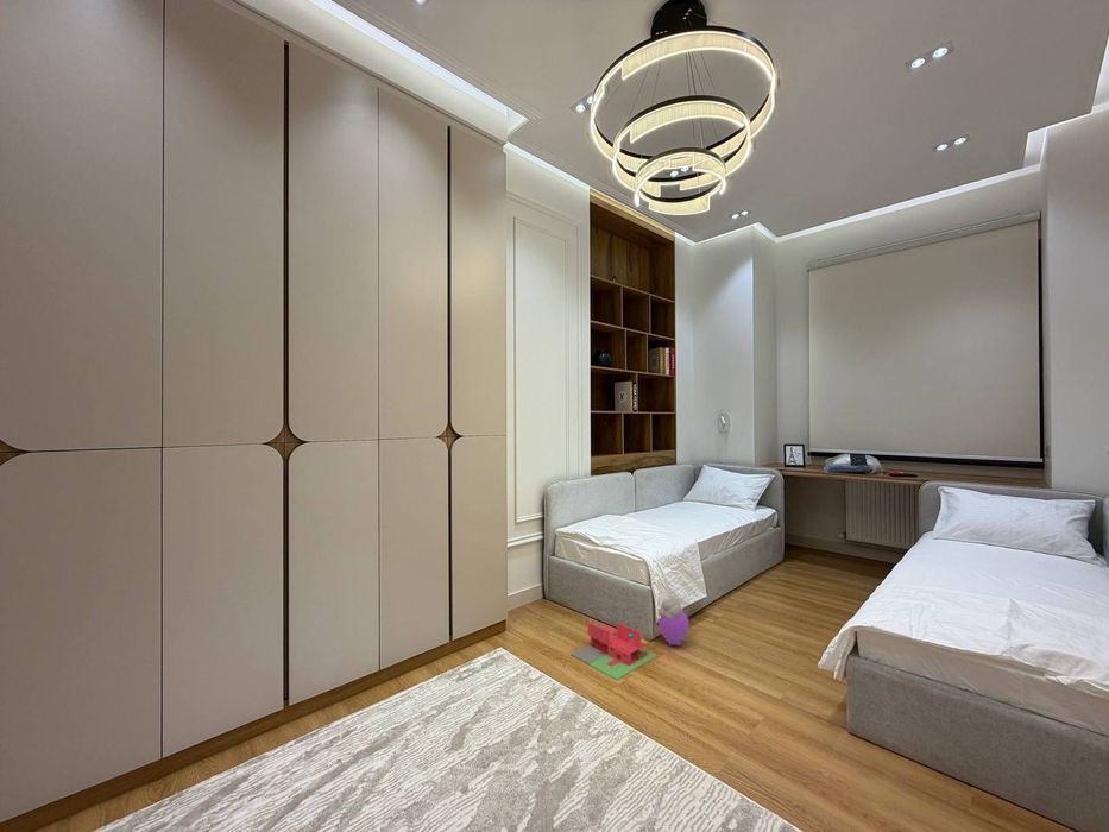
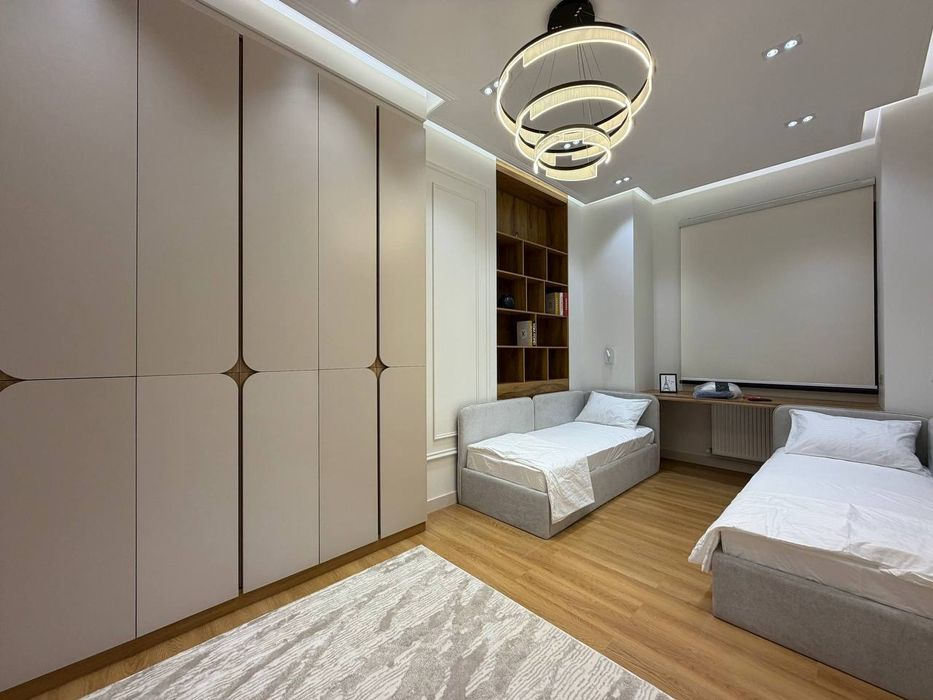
- toy house (613, 642)
- plush toy (674, 619)
